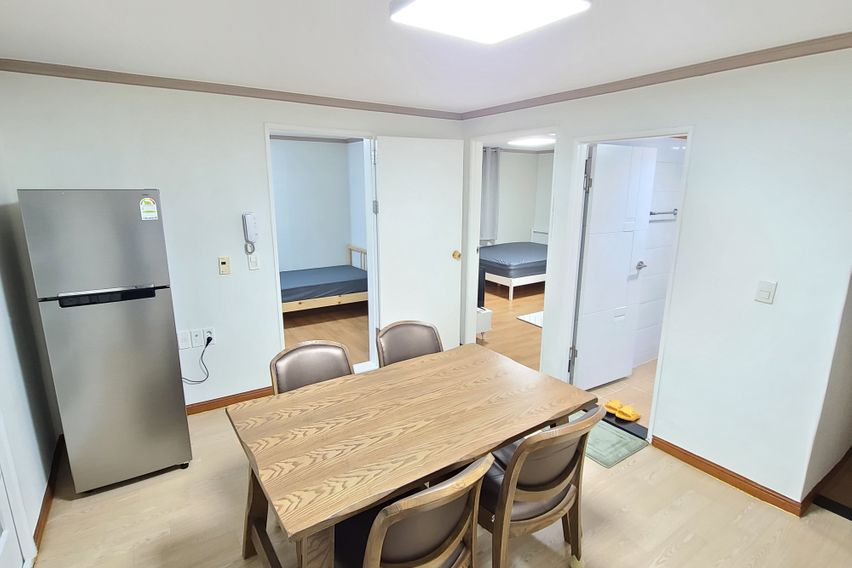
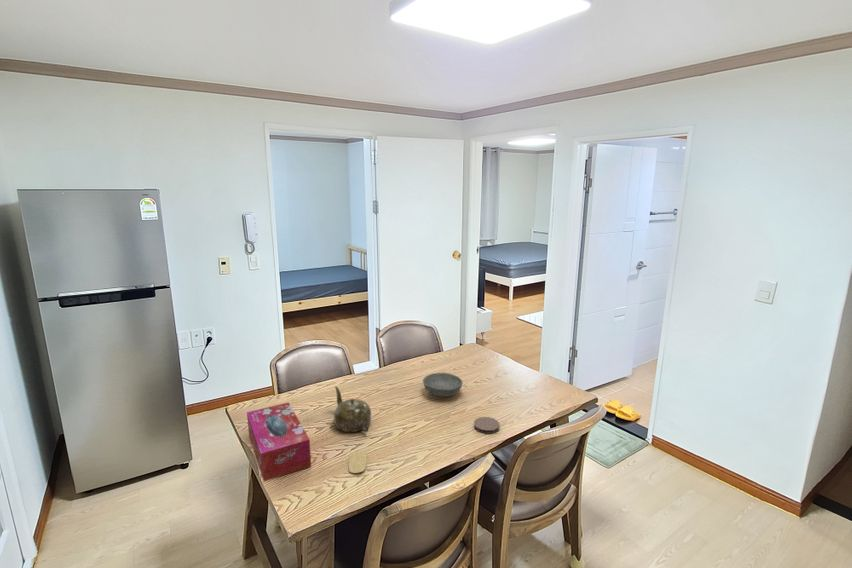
+ coaster (357, 461)
+ soup bowl (442, 386)
+ coaster (486, 424)
+ tissue box (277, 437)
+ teapot (351, 409)
